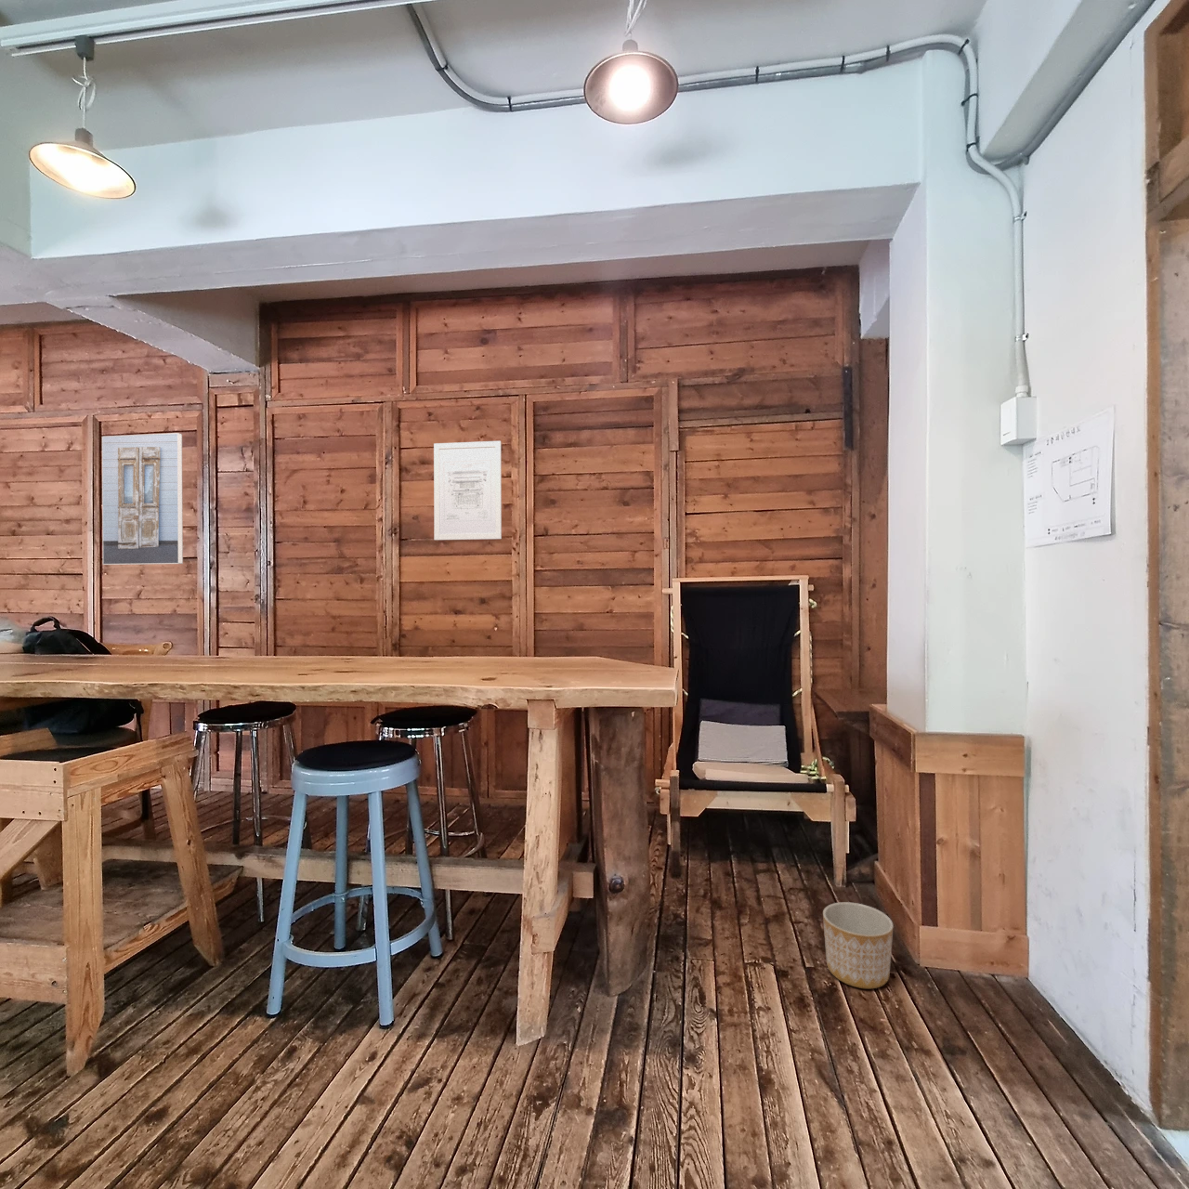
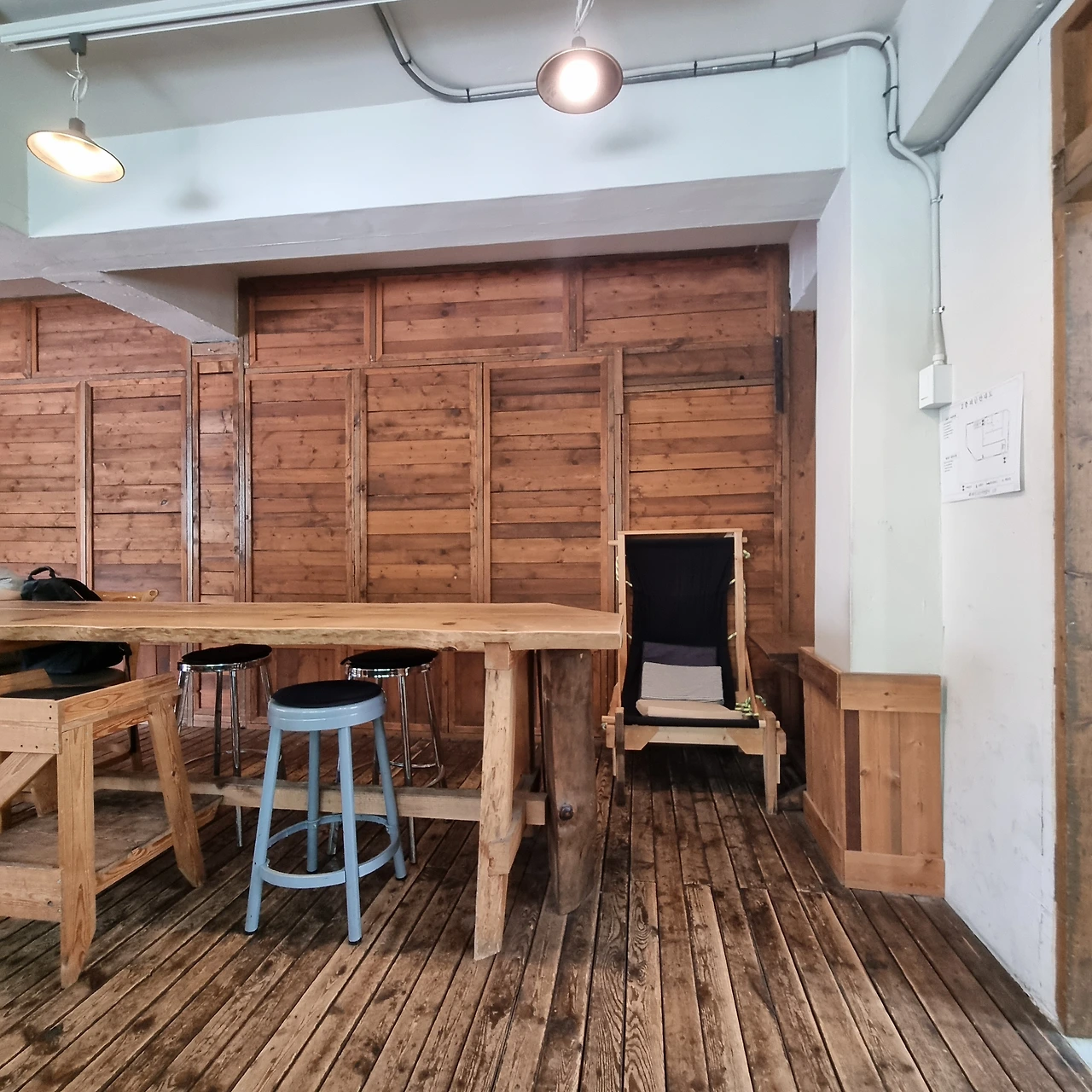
- planter (857, 945)
- wall art (467, 490)
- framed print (143, 500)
